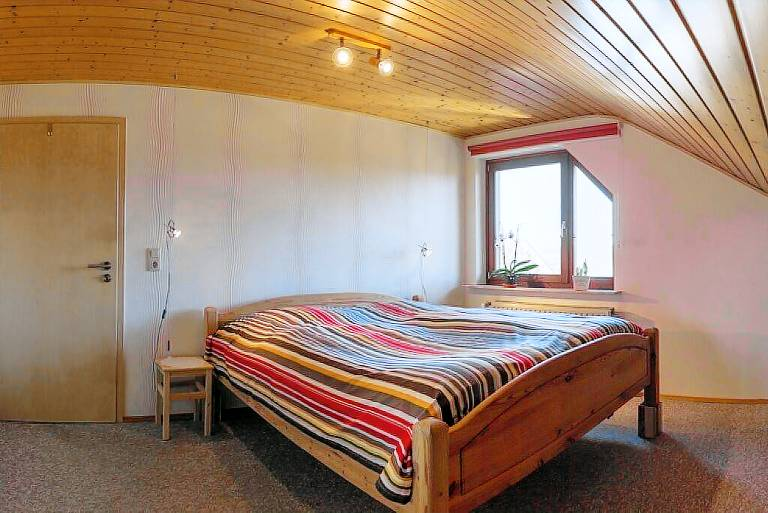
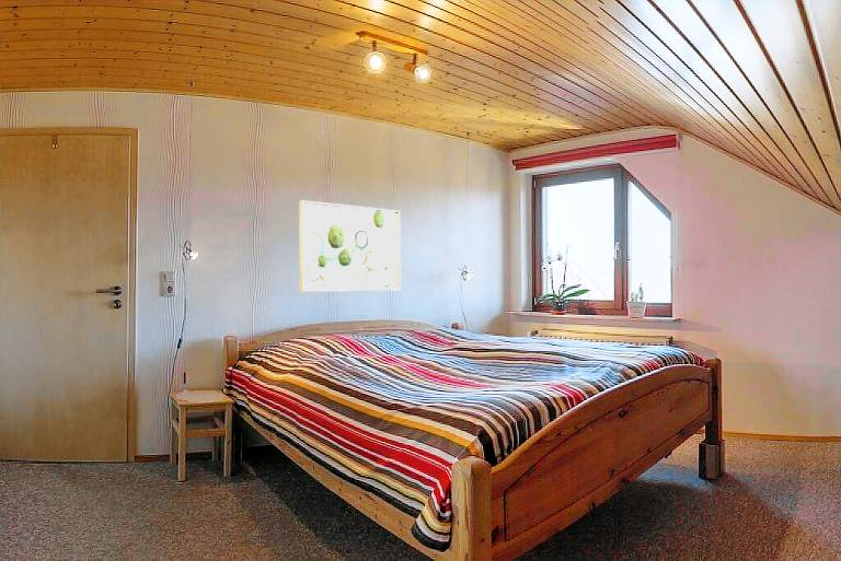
+ wall art (354, 248)
